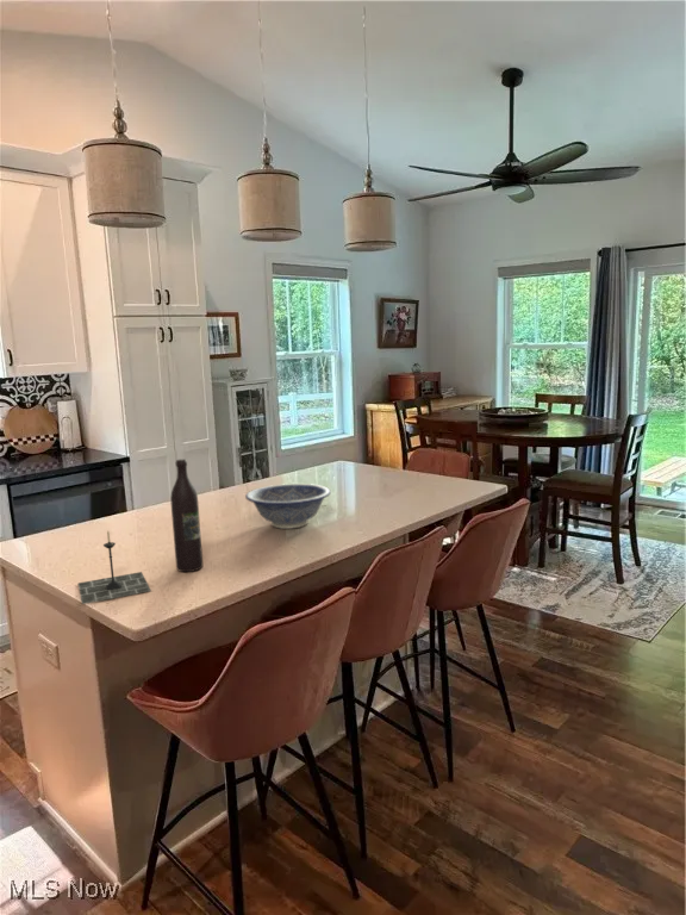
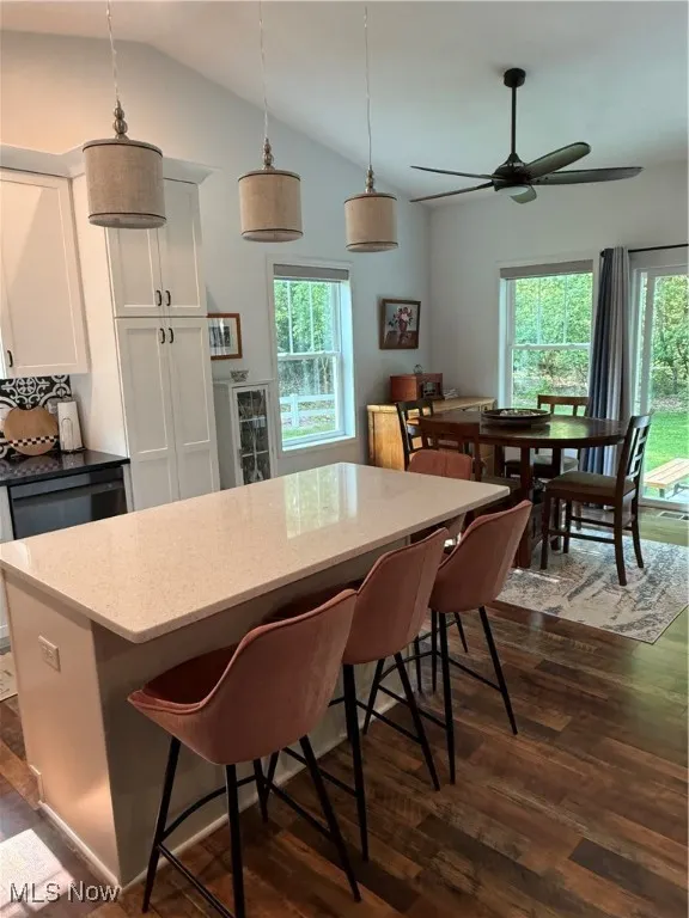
- wine bottle (185, 515)
- candle (111, 559)
- decorative bowl (288, 508)
